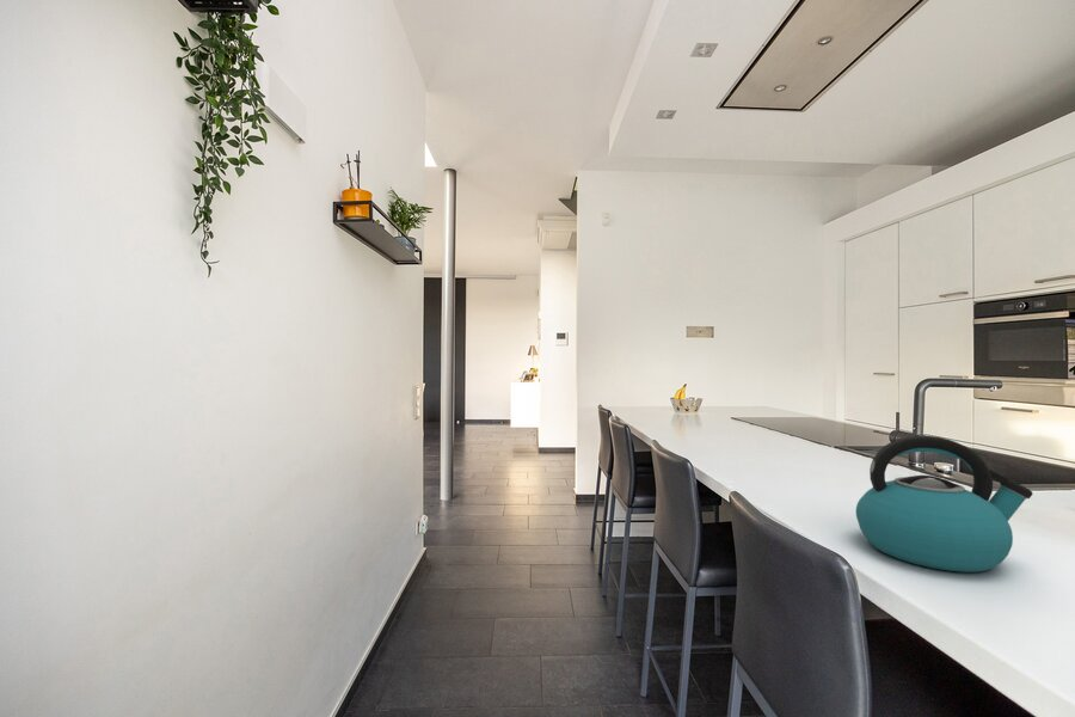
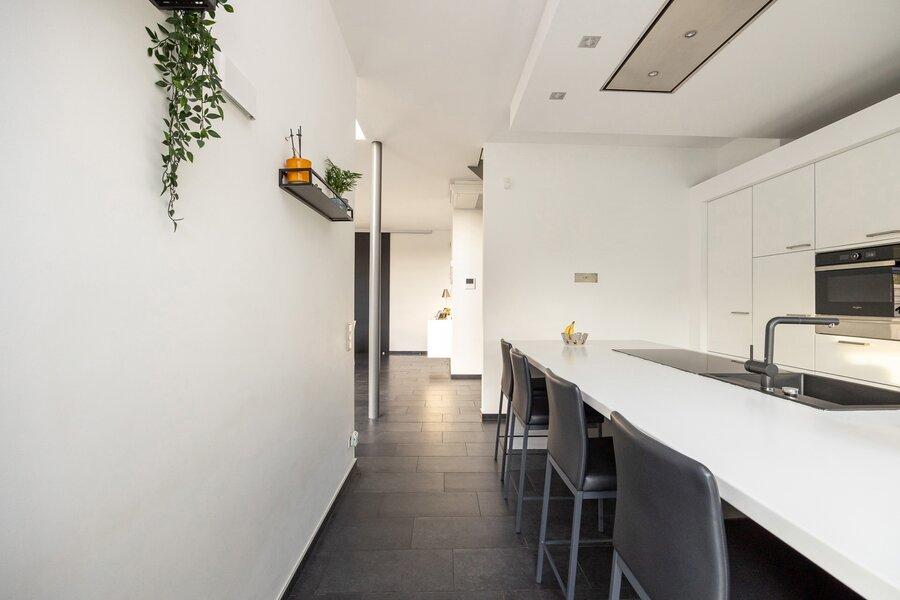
- kettle (939, 495)
